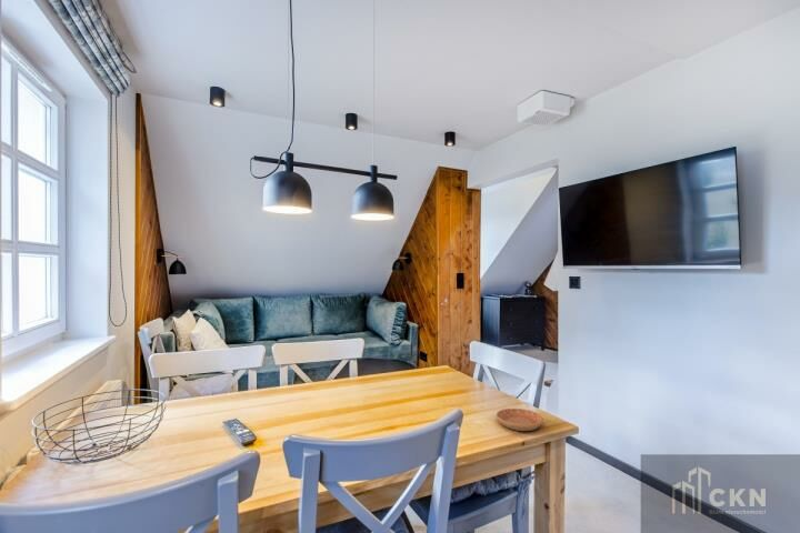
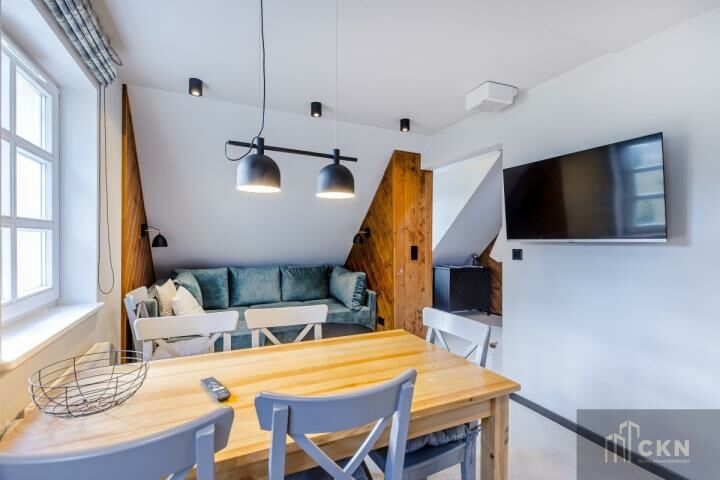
- saucer (519, 420)
